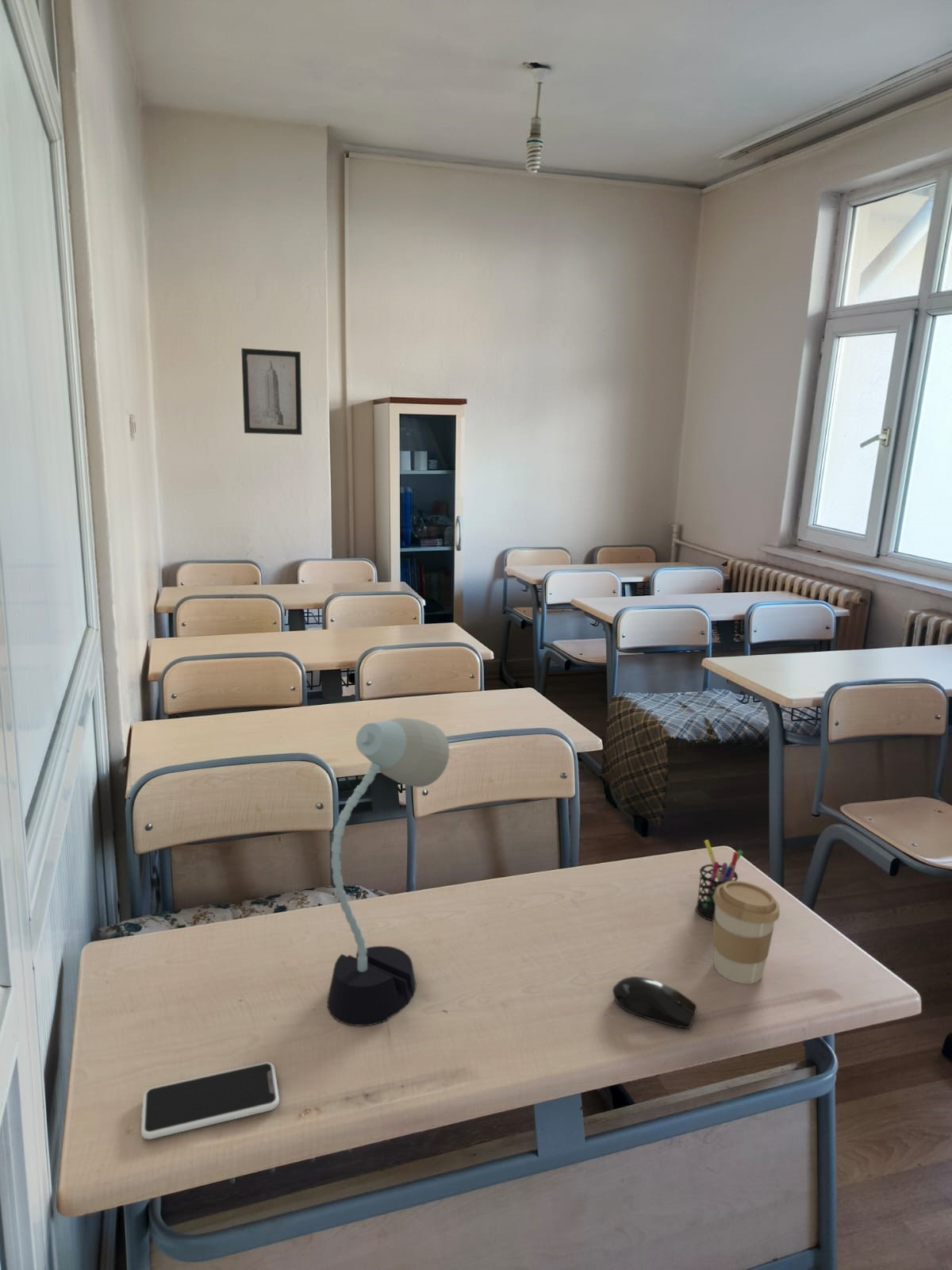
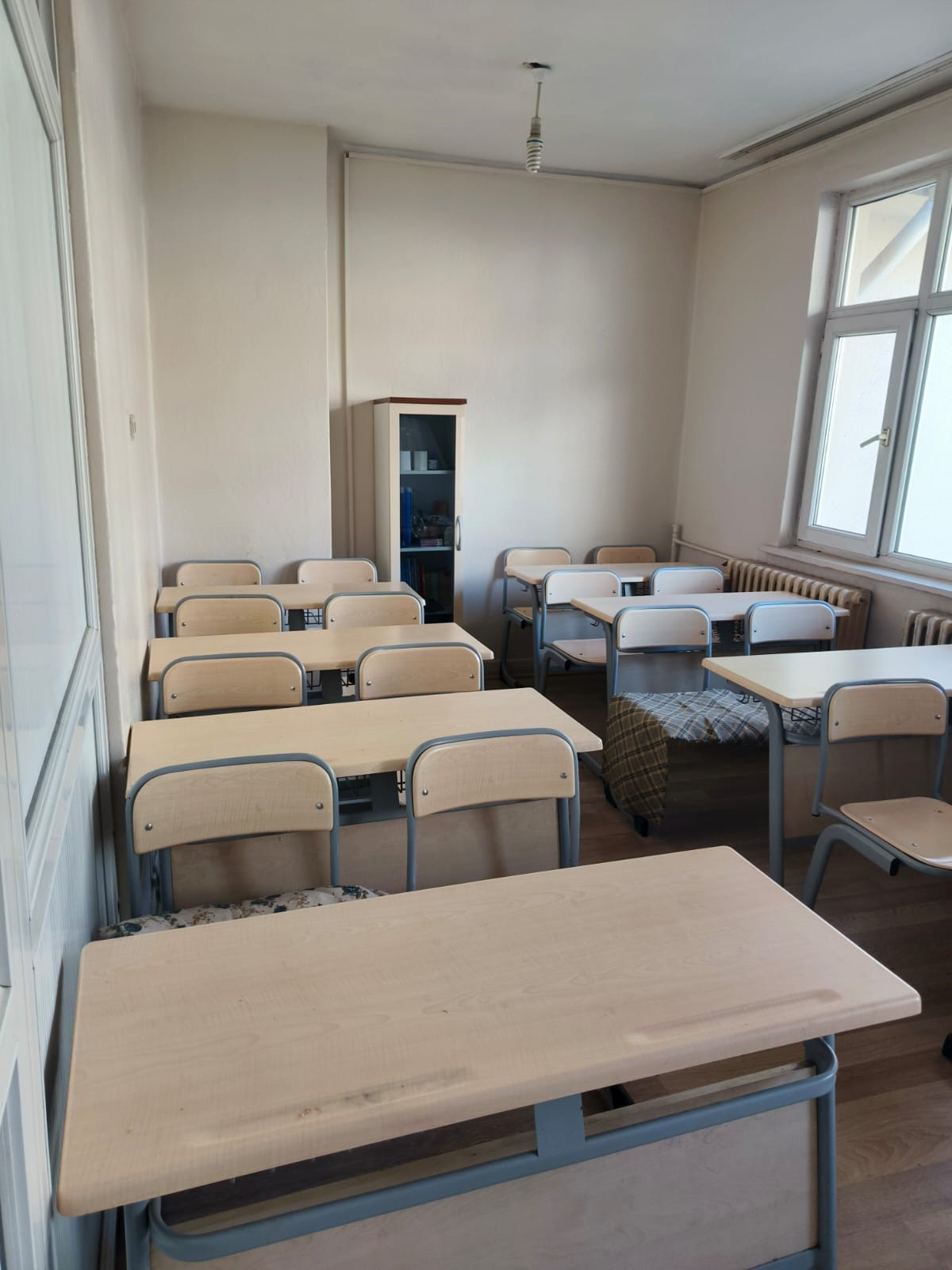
- wall art (272, 392)
- coffee cup (743, 929)
- desk lamp (340, 852)
- pen holder (723, 878)
- smartphone (211, 1099)
- computer mouse (656, 998)
